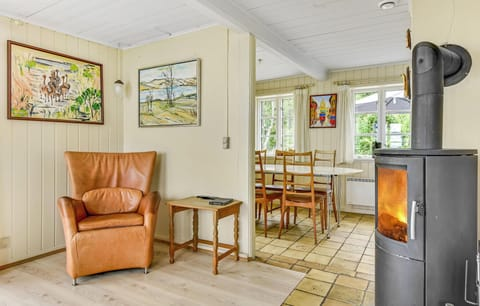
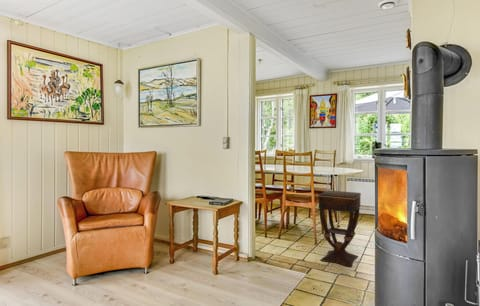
+ side table (339, 228)
